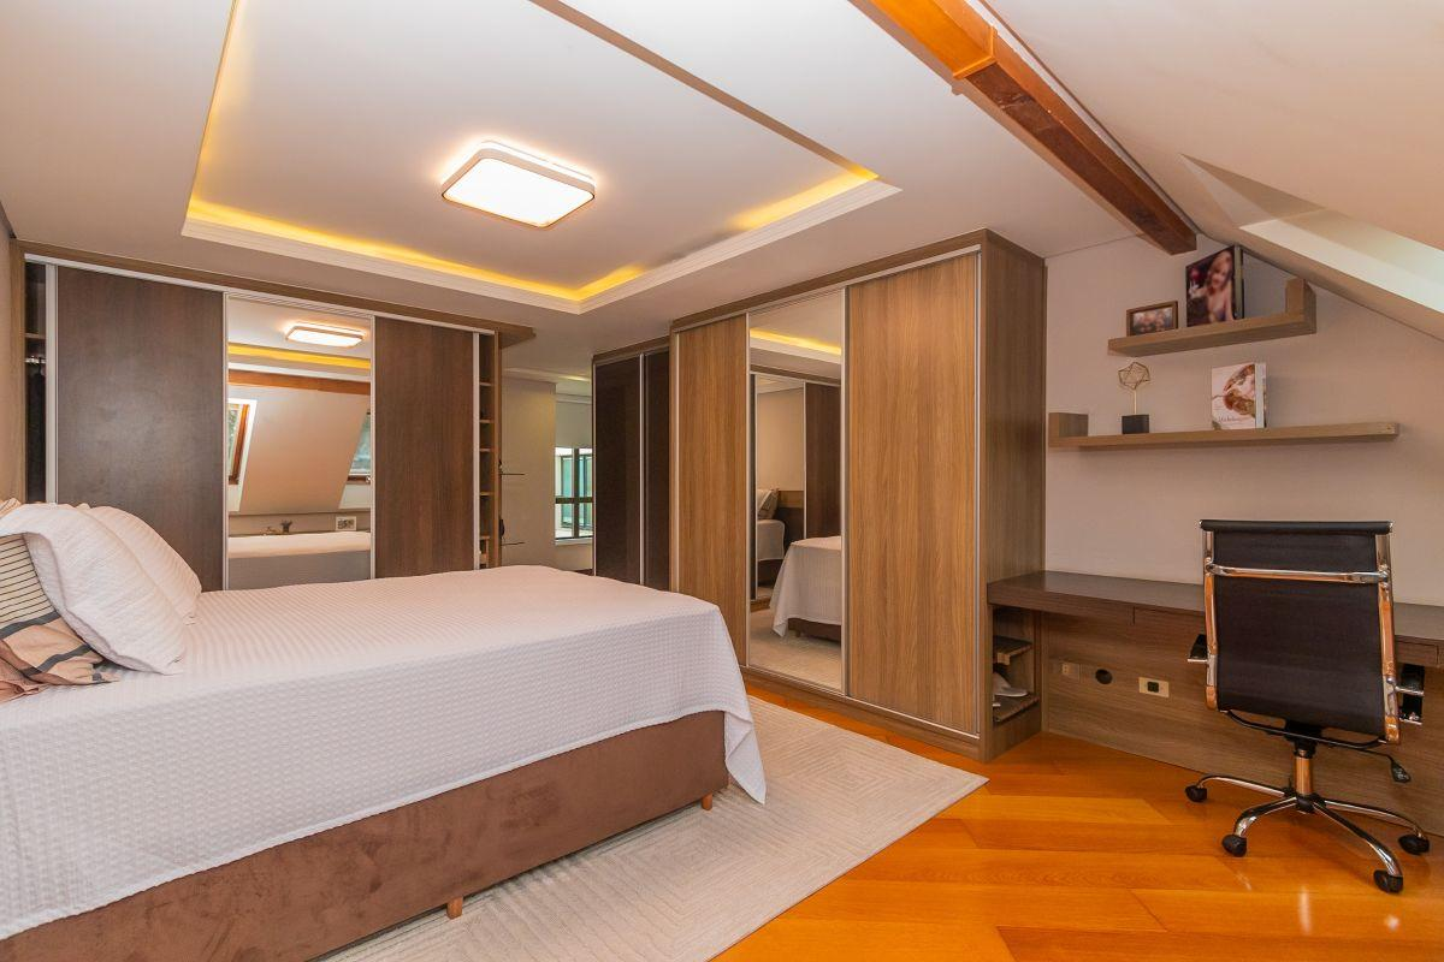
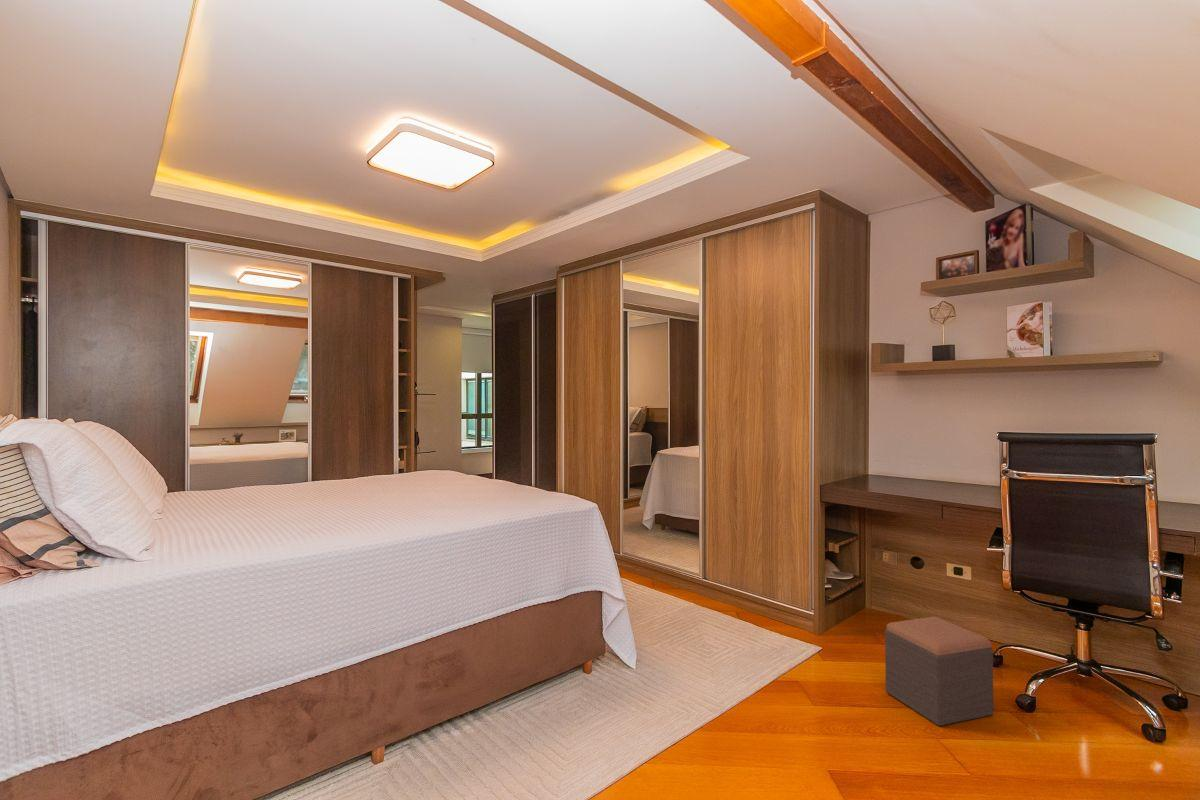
+ footstool (937, 665)
